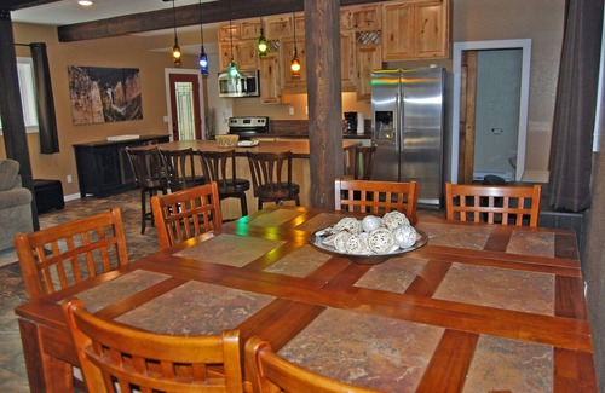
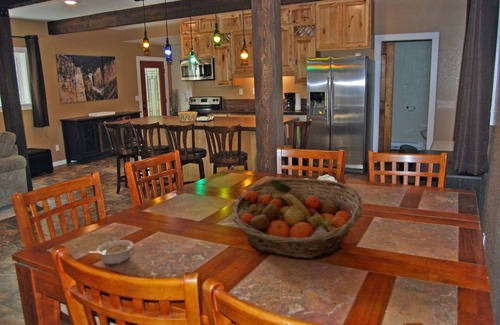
+ legume (114, 252)
+ fruit basket (295, 215)
